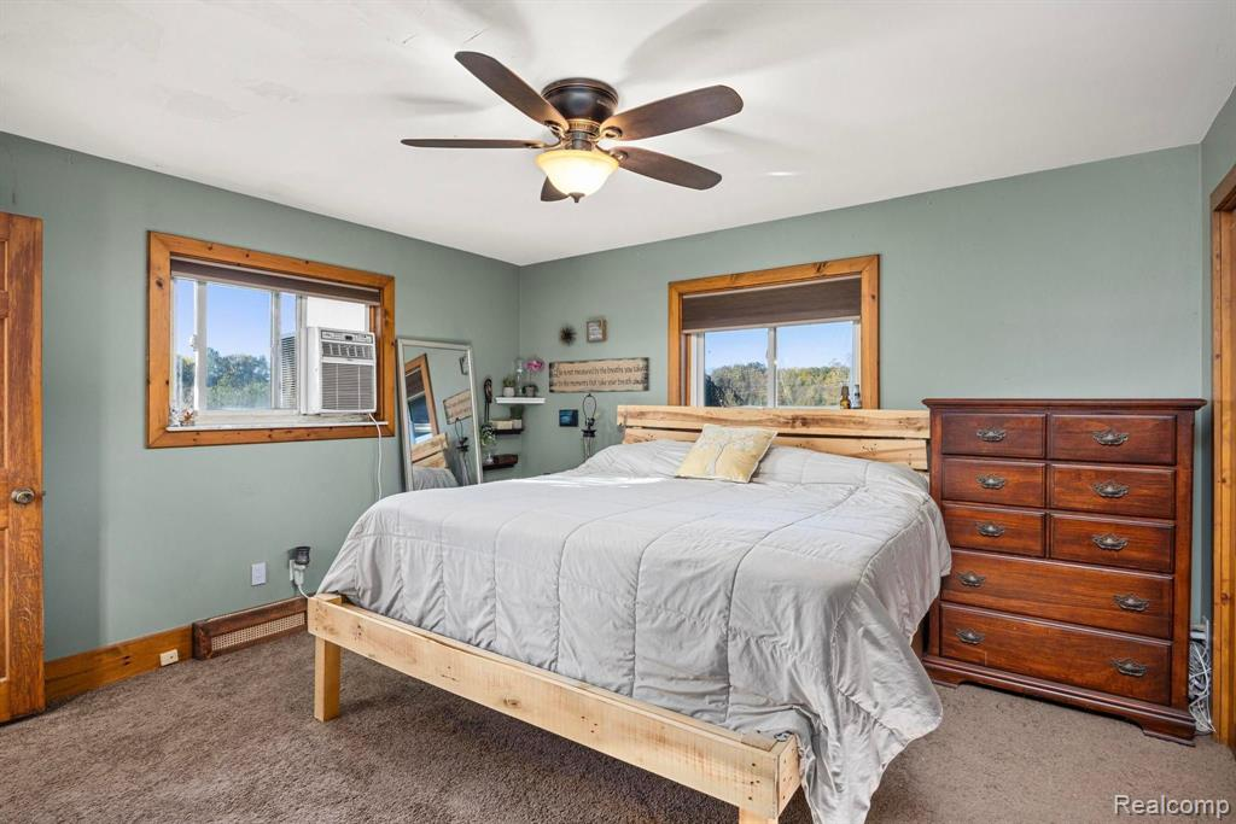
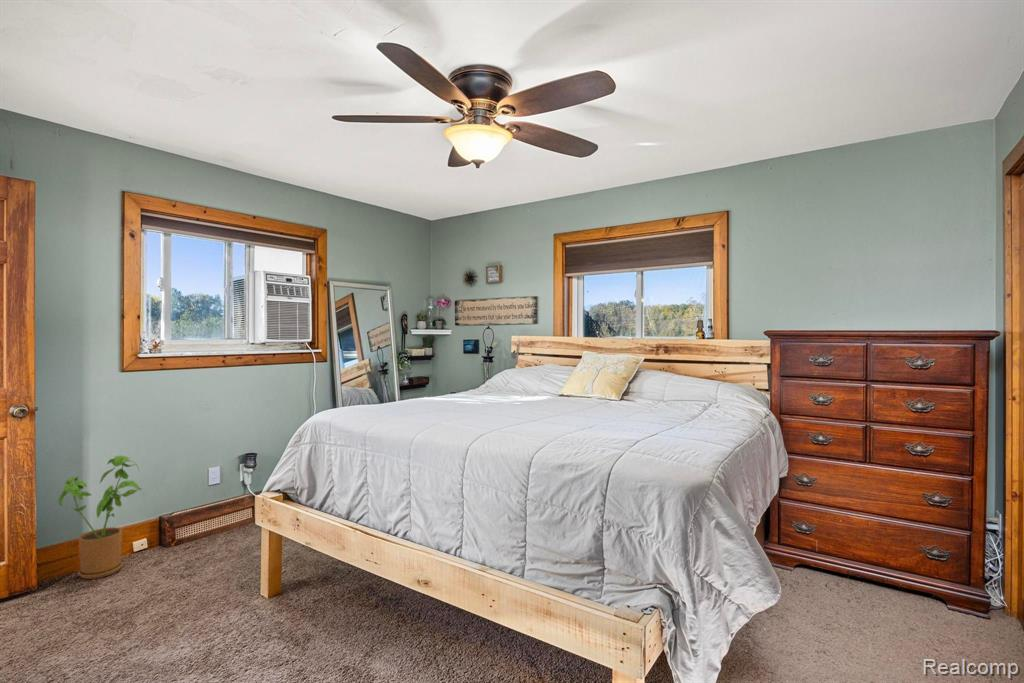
+ house plant (106, 515)
